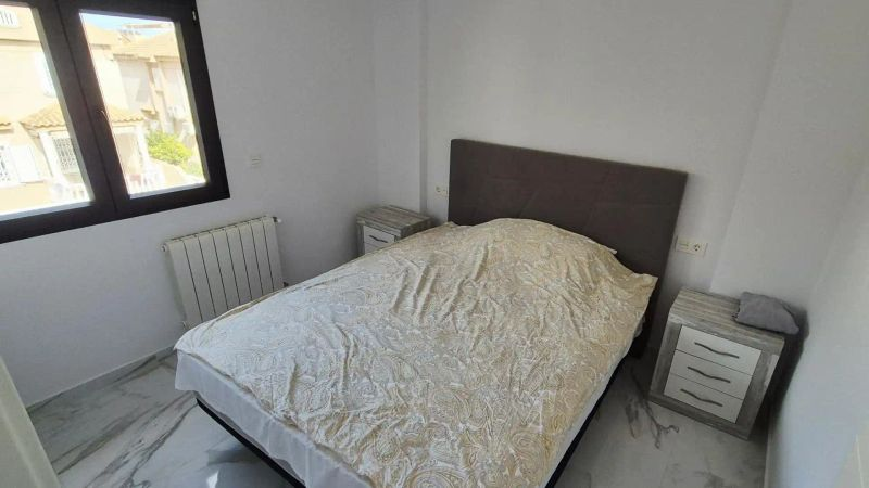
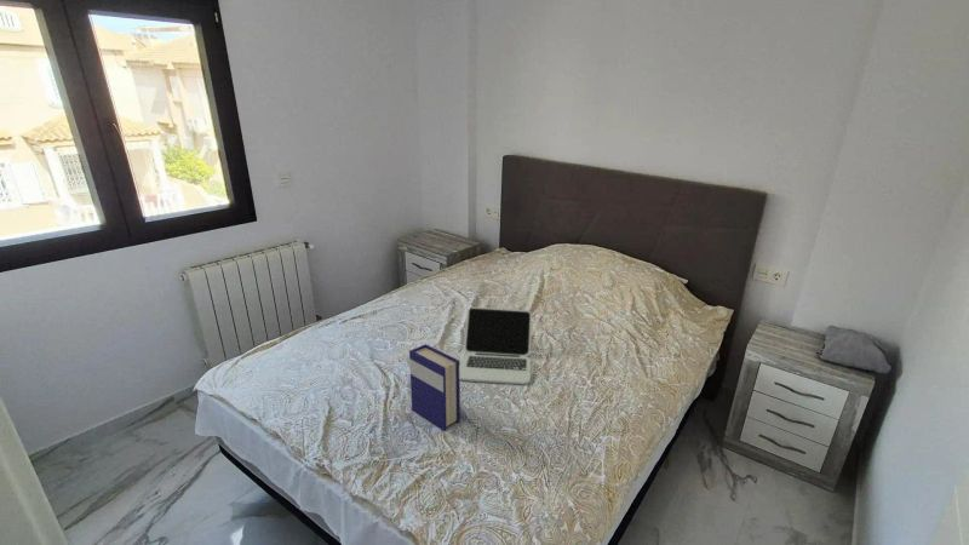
+ hardback book (434, 386)
+ laptop (495, 343)
